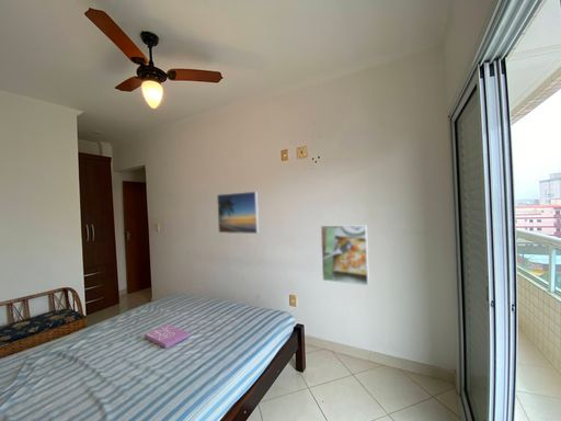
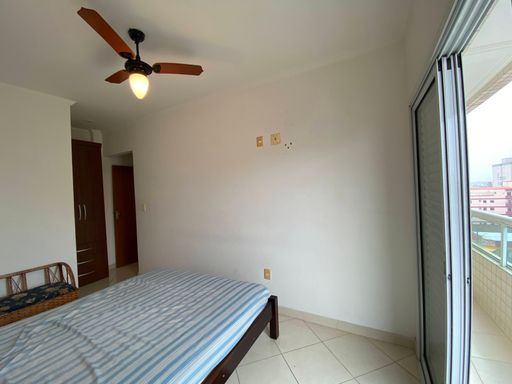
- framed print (343, 253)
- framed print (237, 213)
- book (167, 334)
